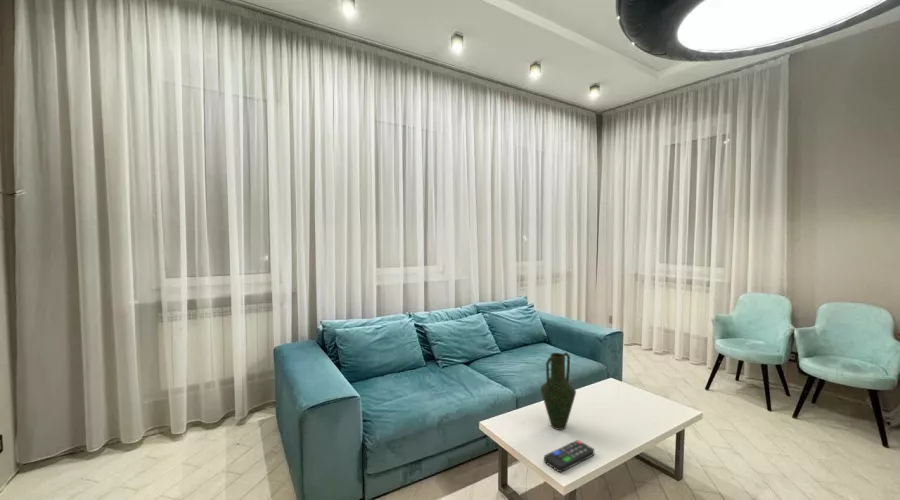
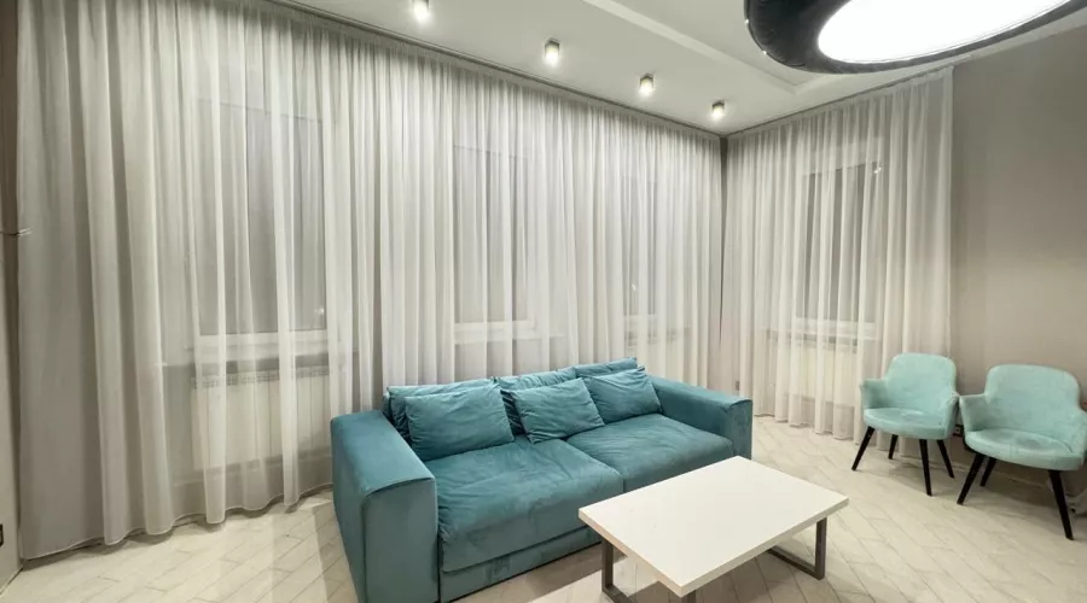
- vase (558, 390)
- remote control (569, 454)
